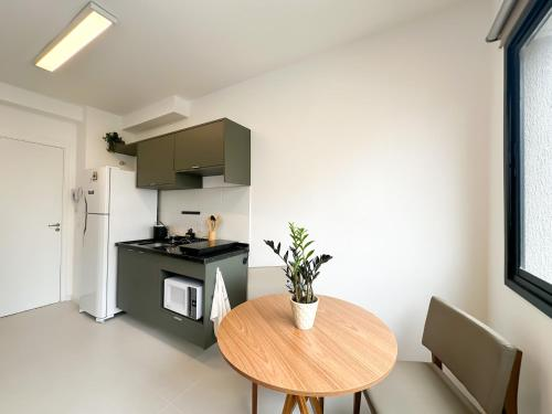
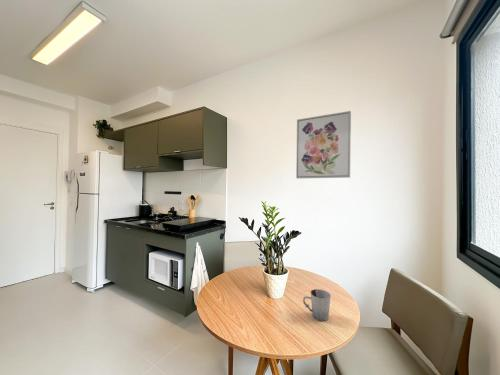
+ wall art (322, 146)
+ cup (316, 304)
